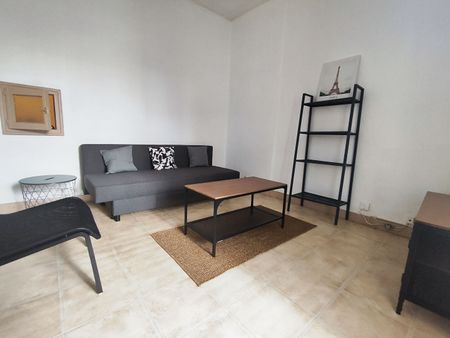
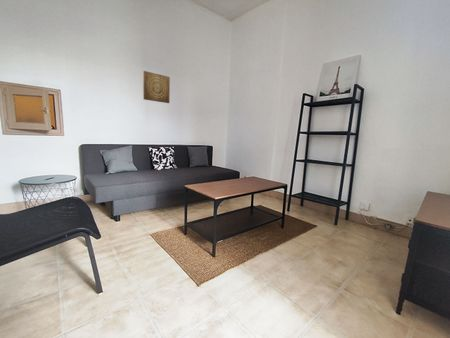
+ wall art (156, 87)
